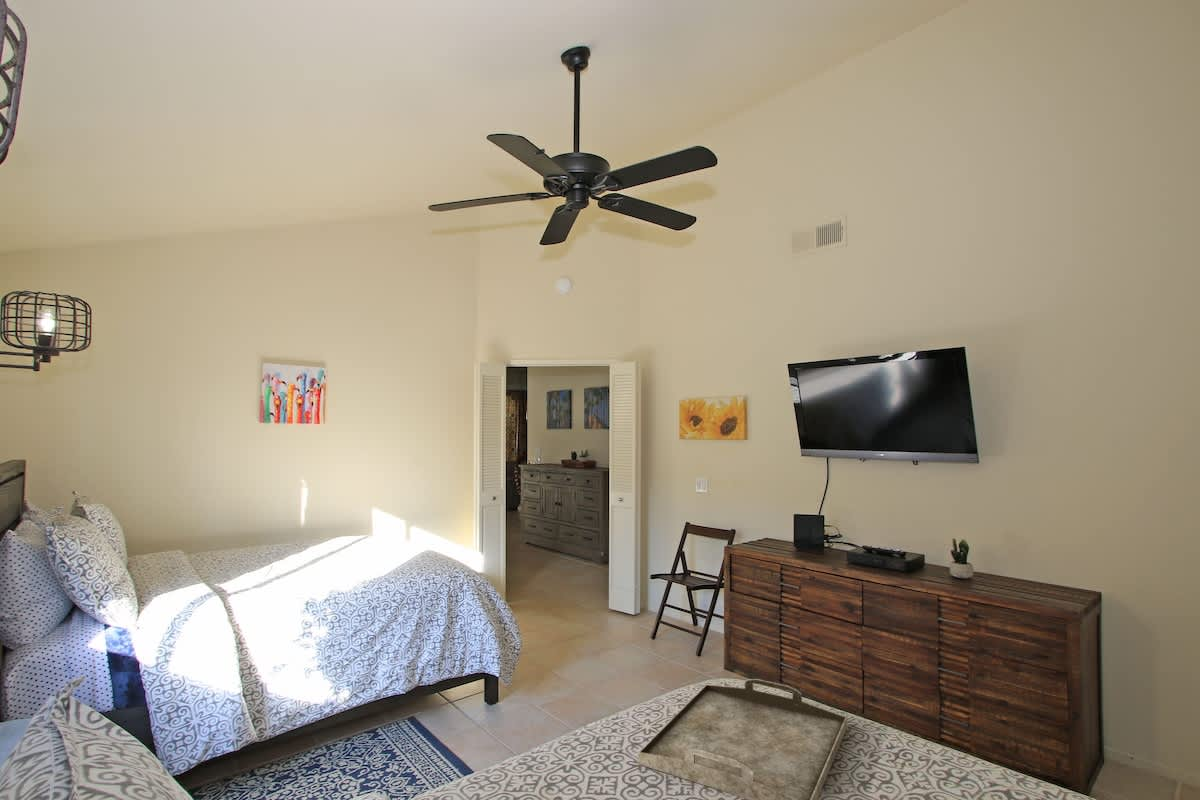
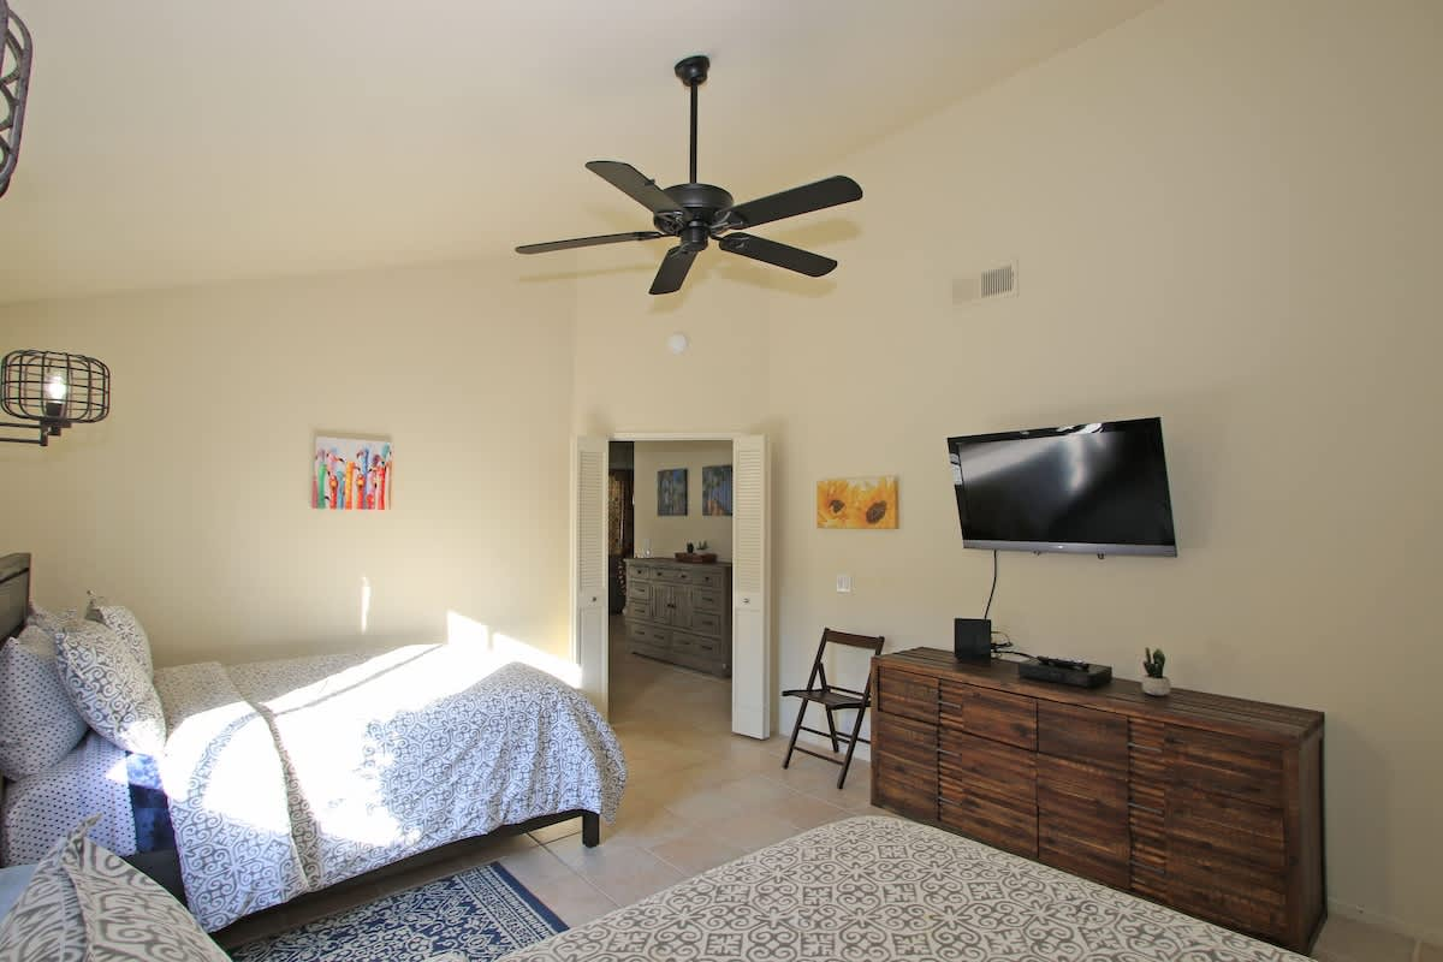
- serving tray (748, 729)
